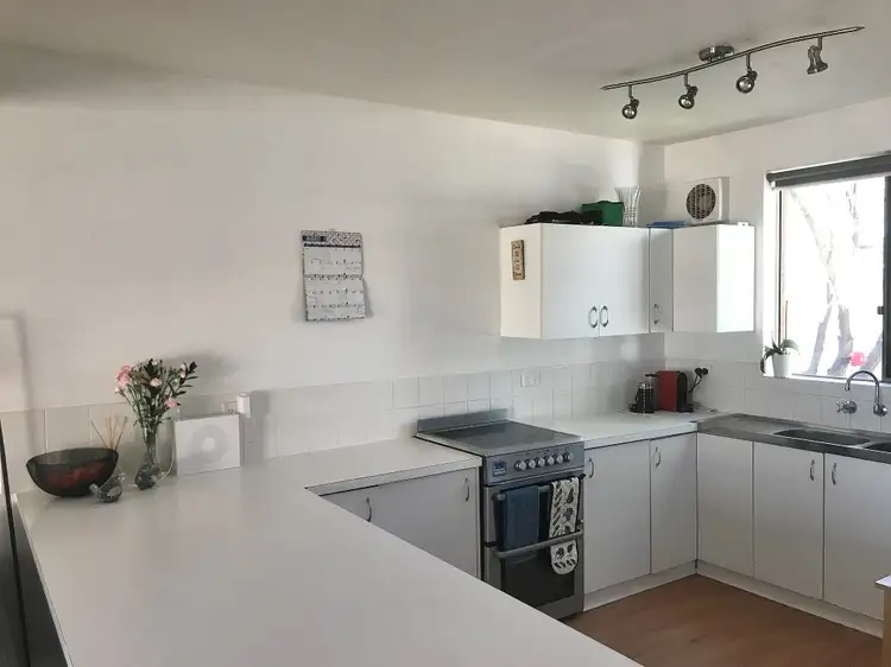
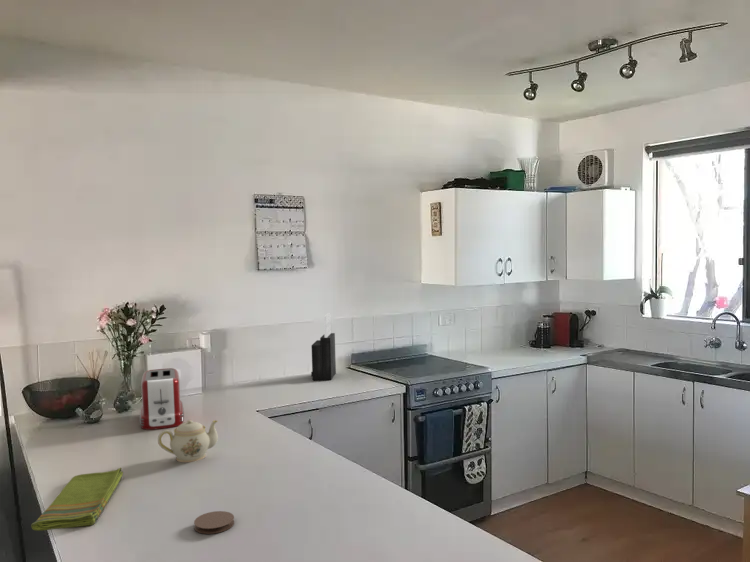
+ teapot (188, 439)
+ knife block (321, 345)
+ toaster (161, 396)
+ dish towel (82, 496)
+ coaster (214, 522)
